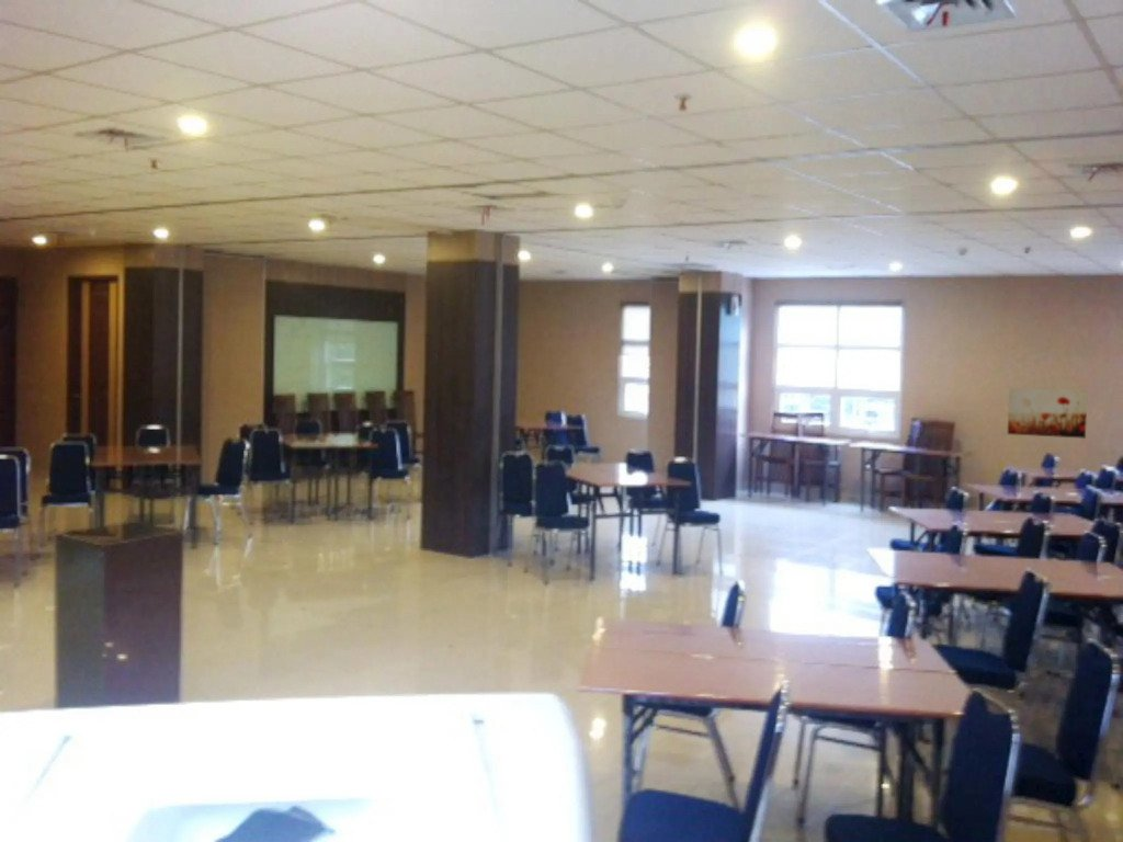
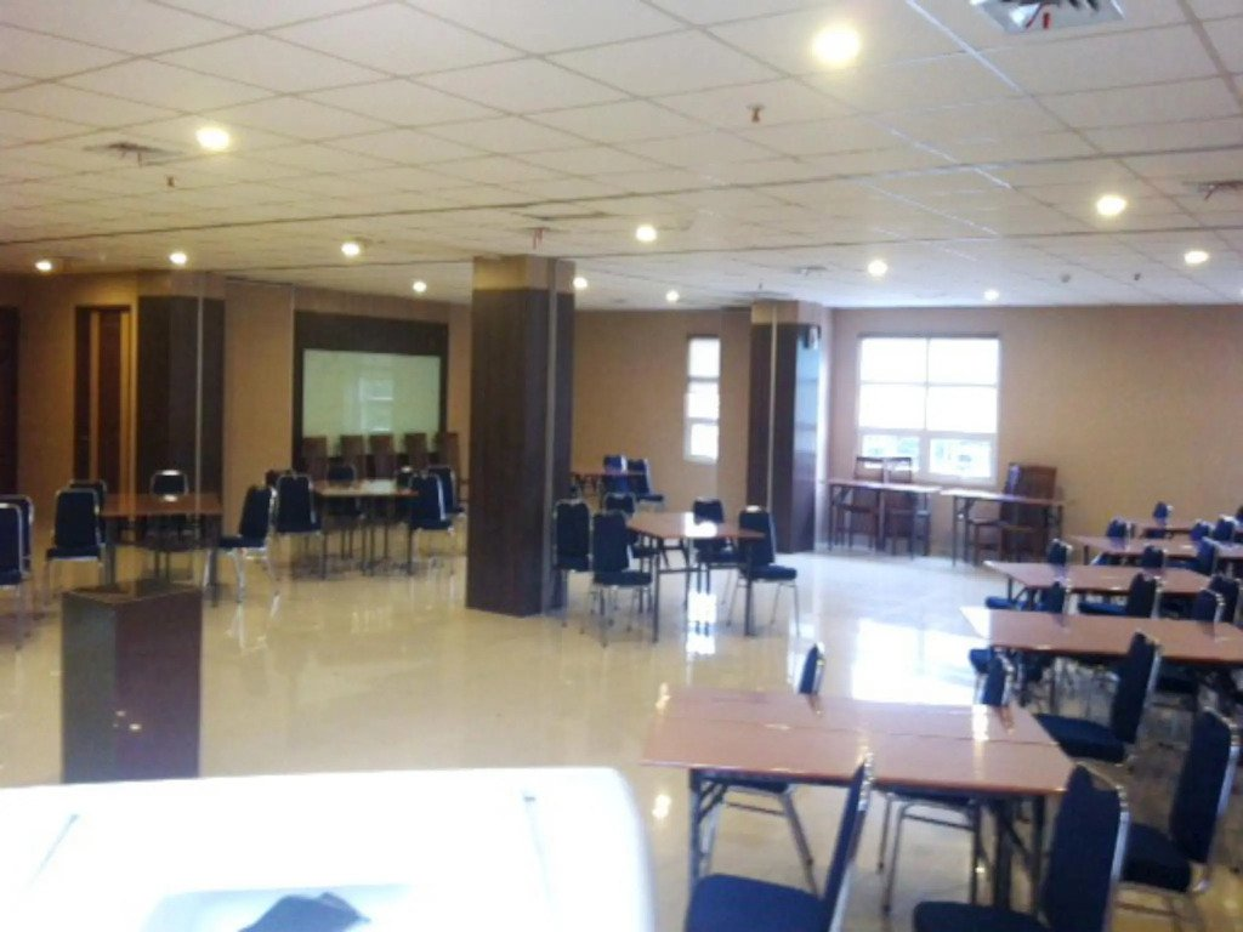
- wall art (1046, 412)
